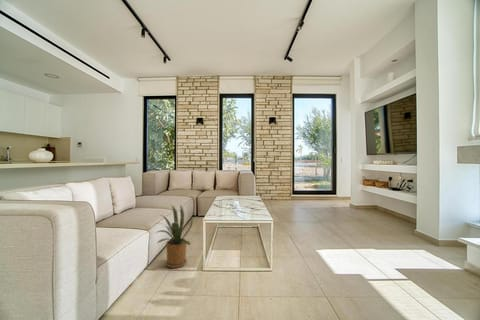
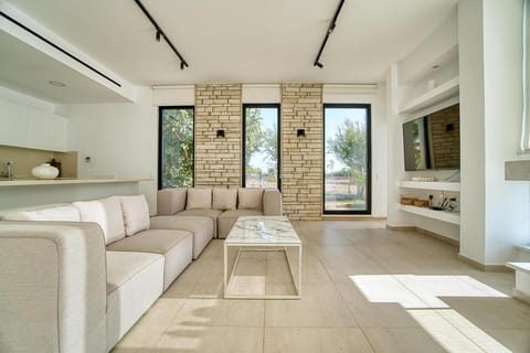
- house plant (173, 236)
